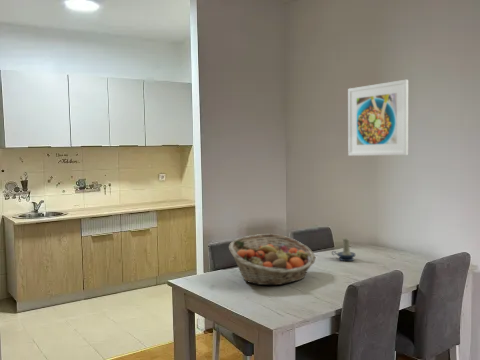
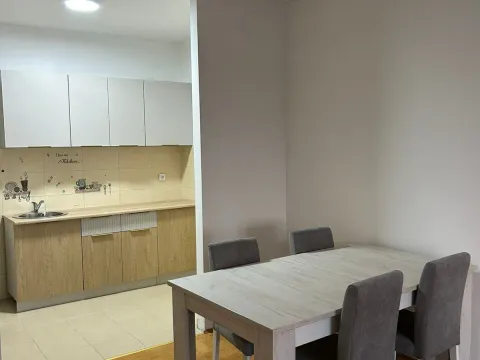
- fruit basket (272, 258)
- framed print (376, 120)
- candle holder (343, 248)
